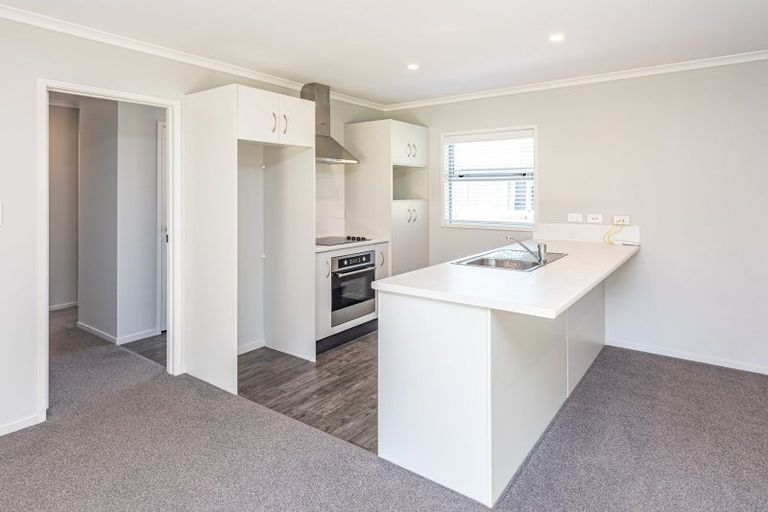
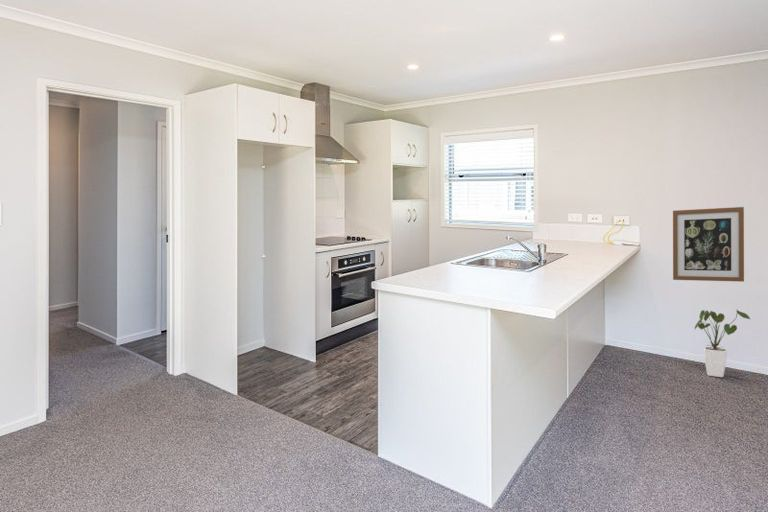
+ wall art (707, 244)
+ house plant (719, 342)
